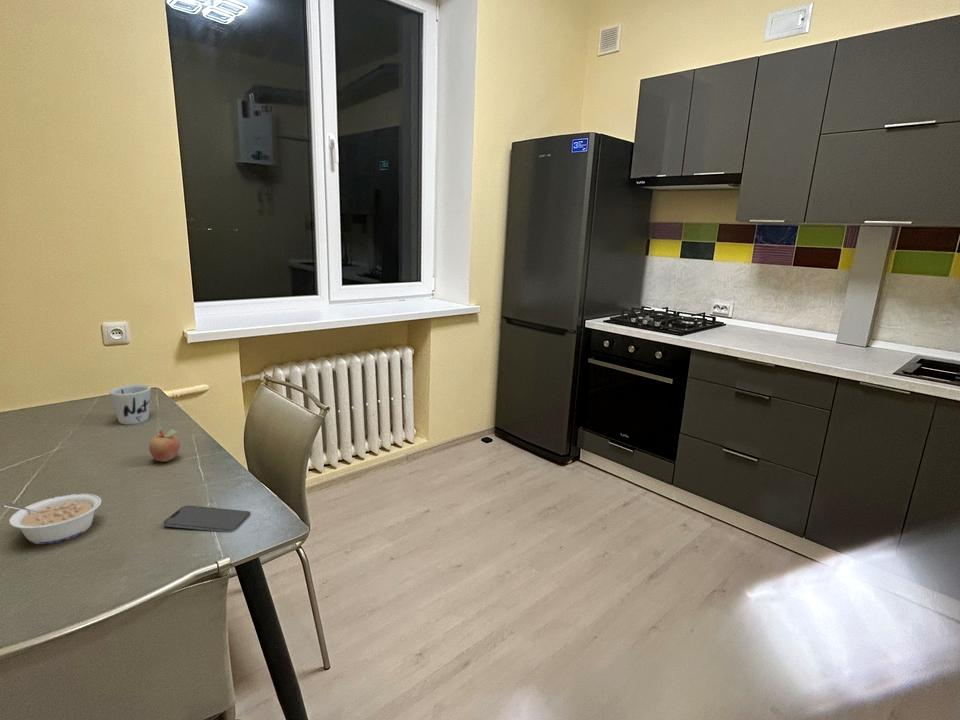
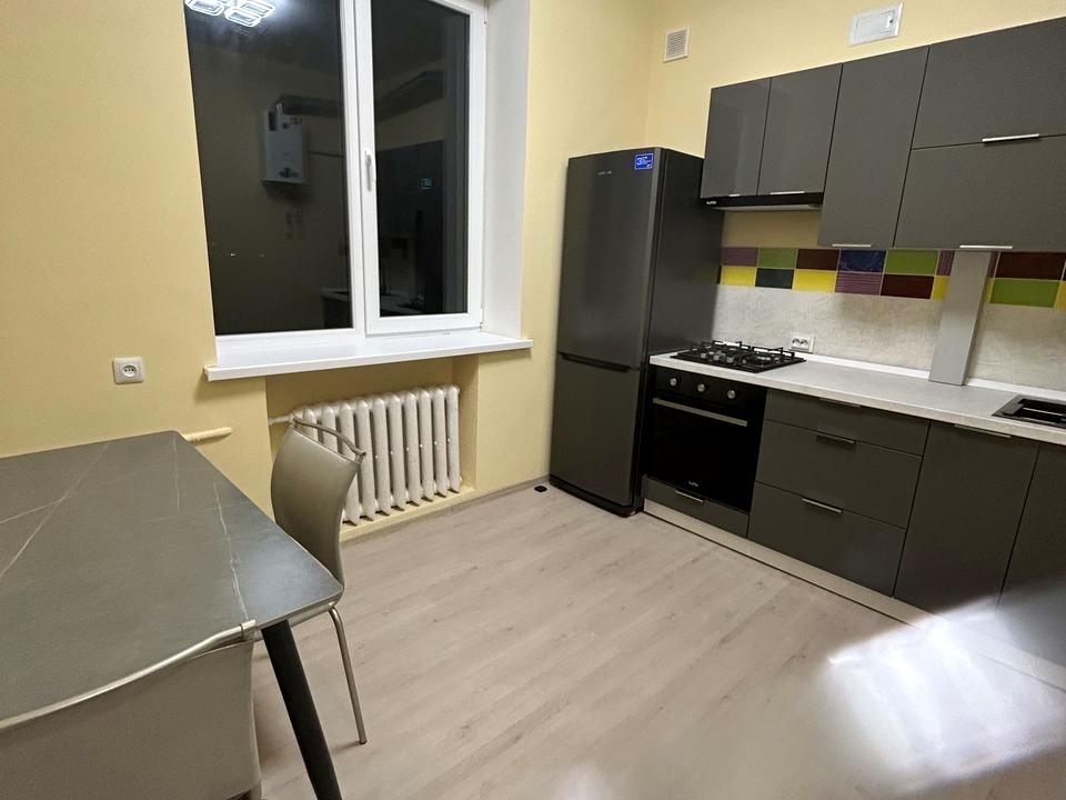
- mug (128, 403)
- smartphone (208, 518)
- legume (54, 519)
- fruit (164, 444)
